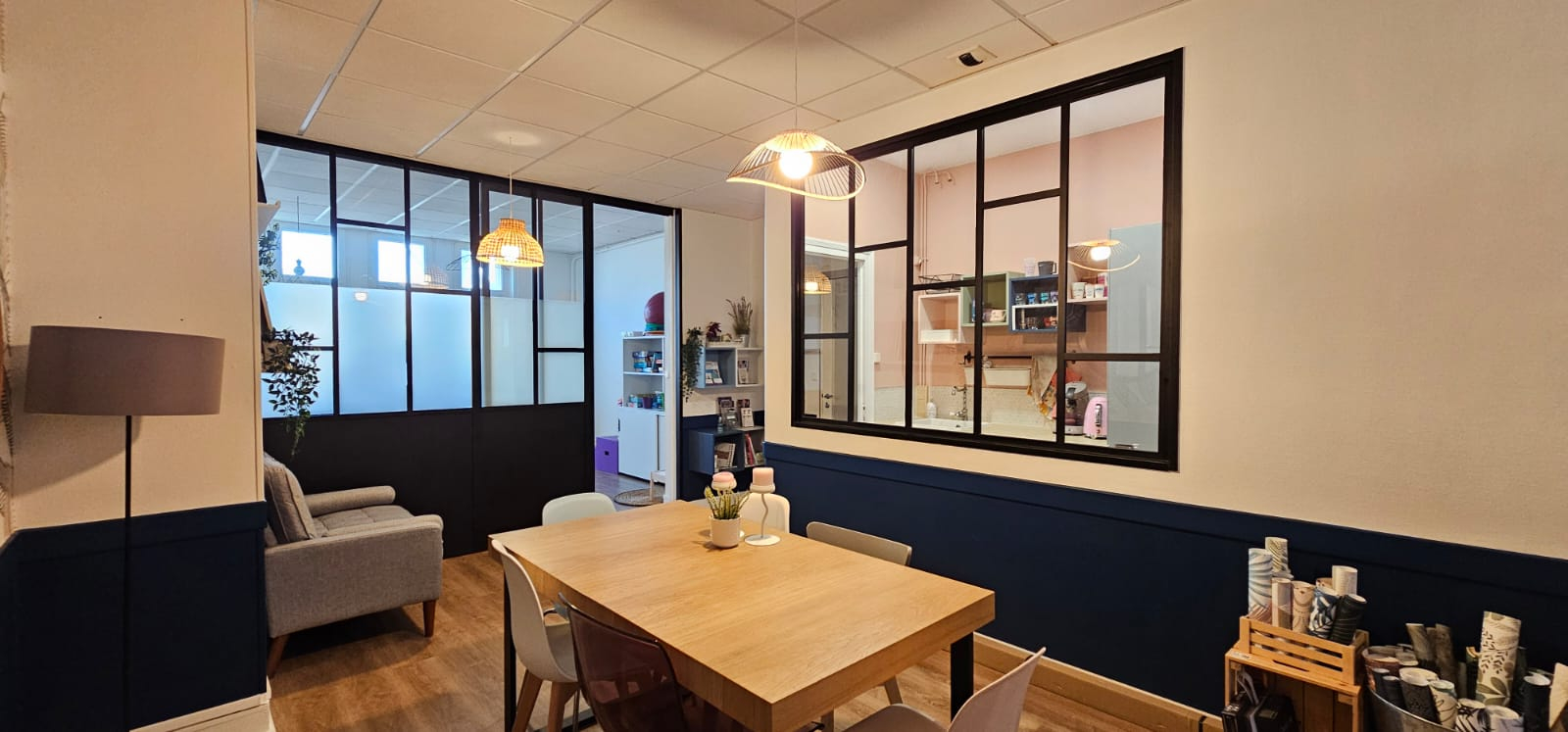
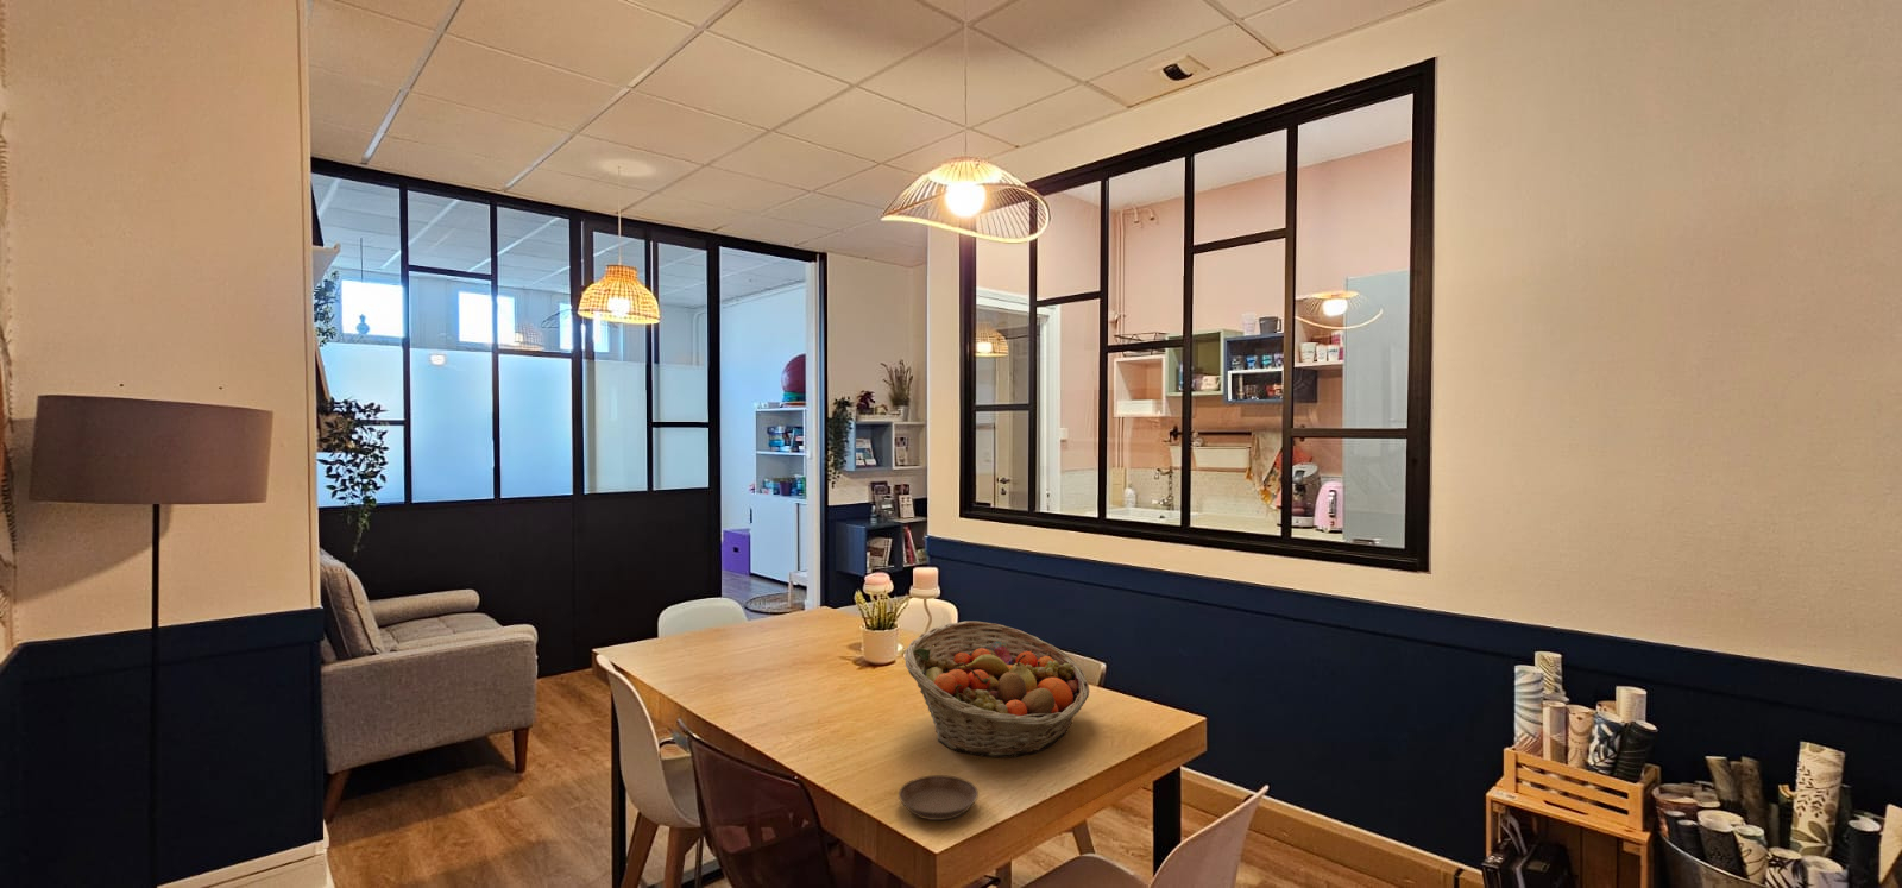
+ saucer (938, 799)
+ fruit basket (997, 683)
